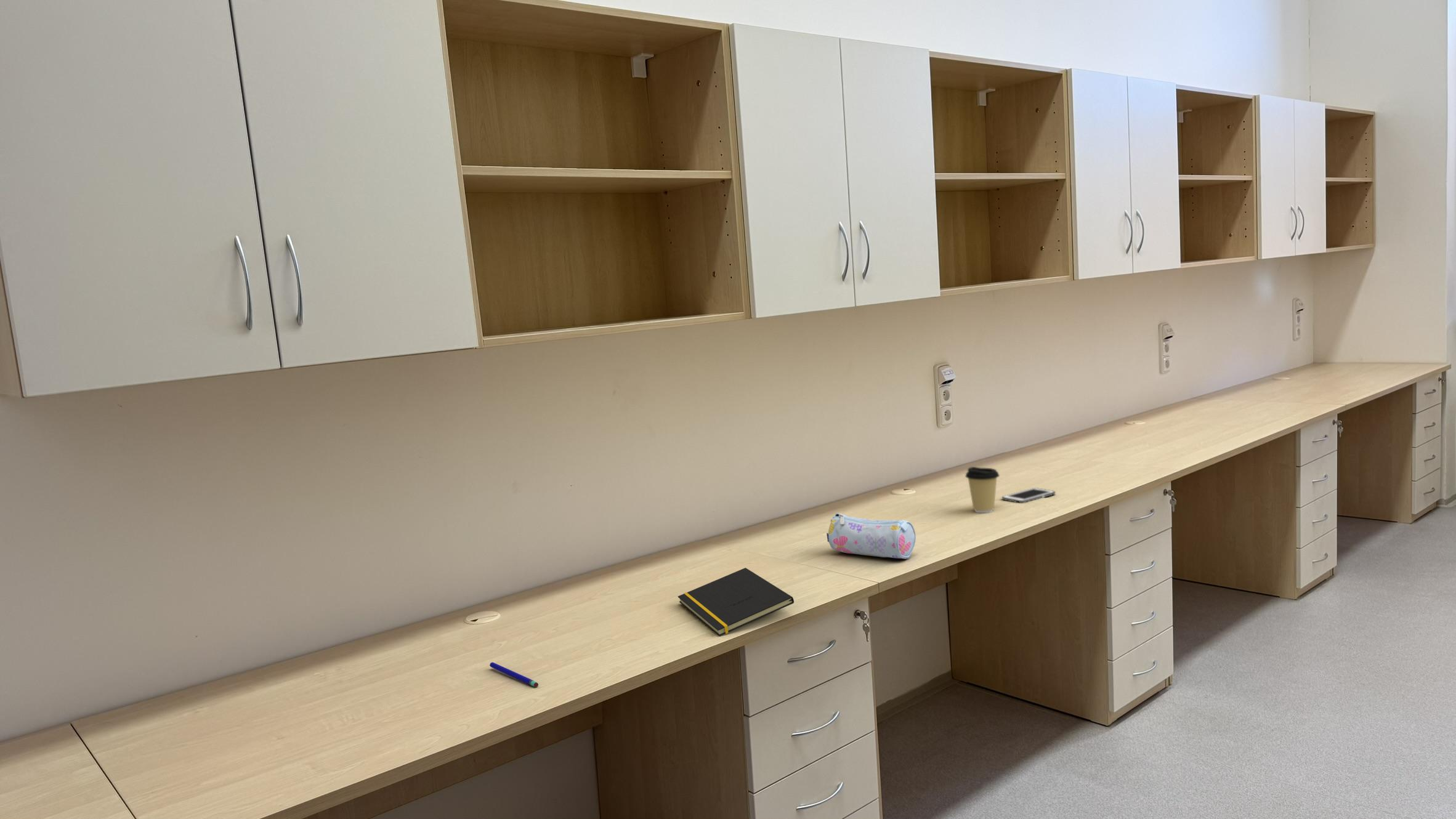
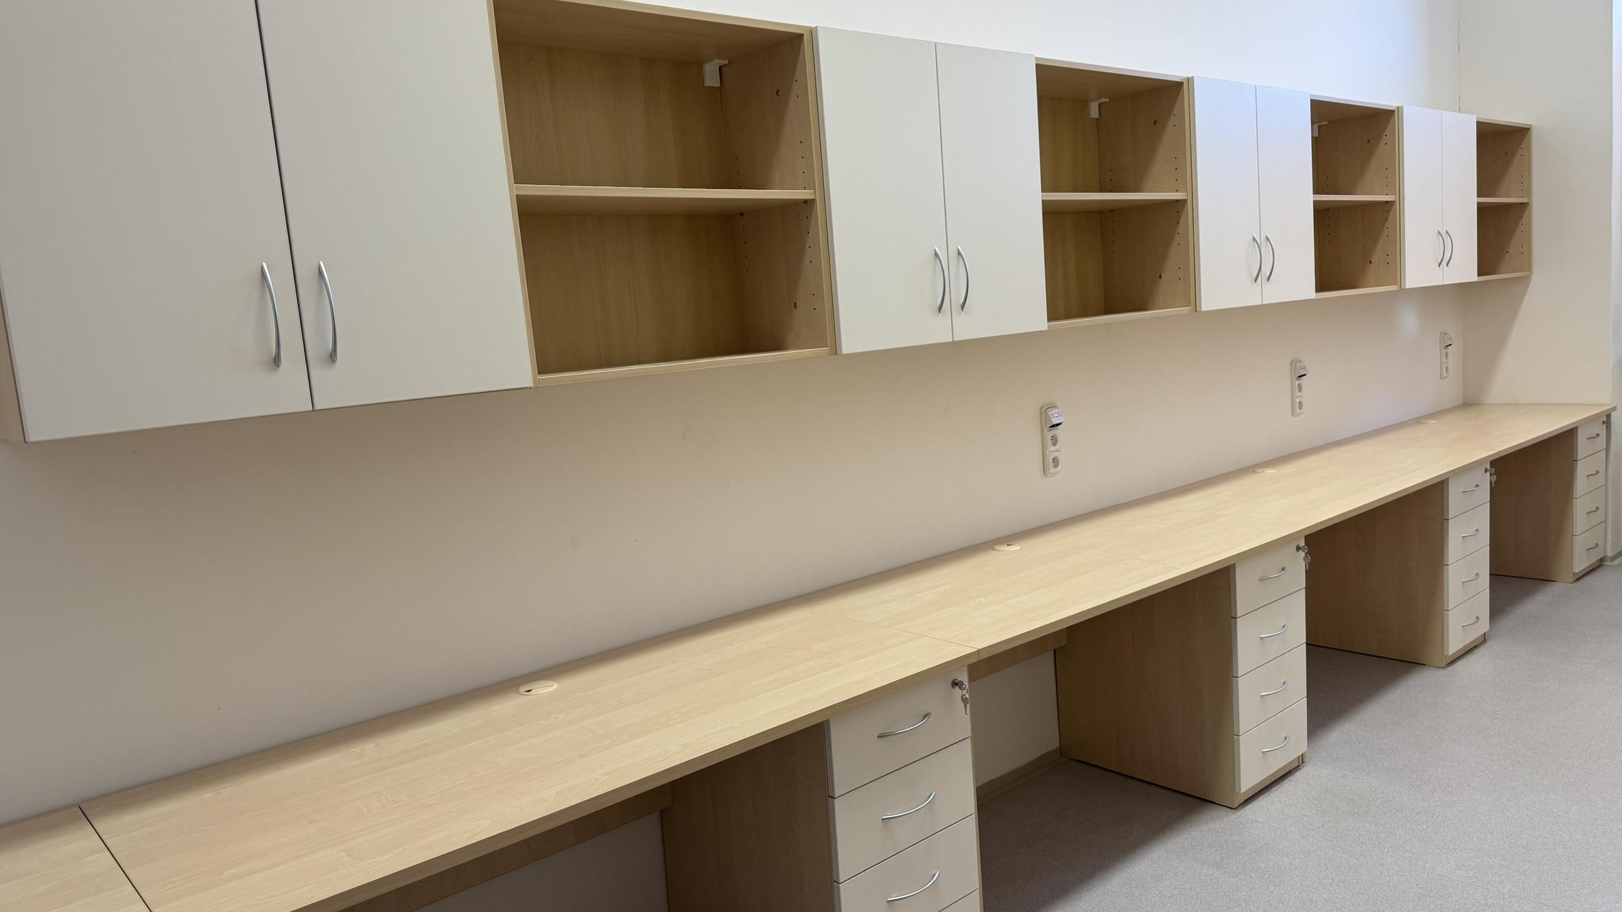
- pen (513, 674)
- notepad (734, 599)
- pencil case (871, 535)
- cell phone (1029, 495)
- coffee cup (982, 490)
